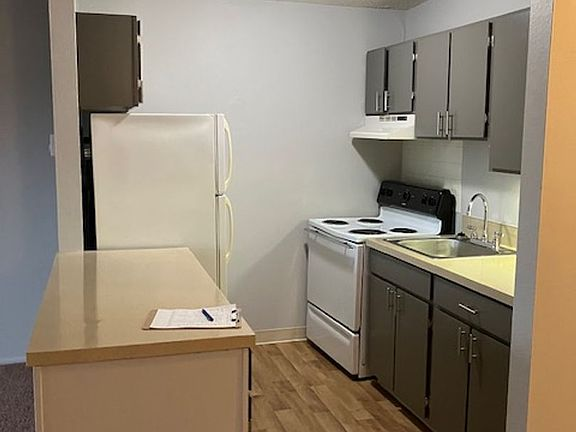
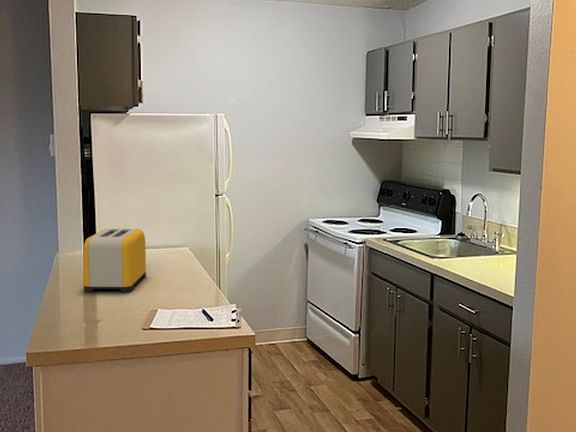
+ toaster (116, 257)
